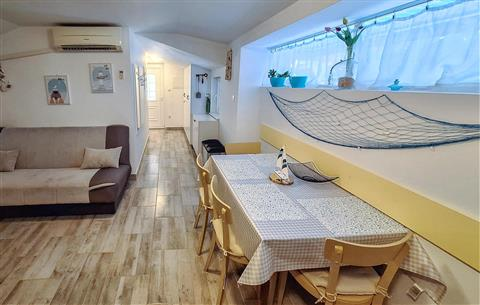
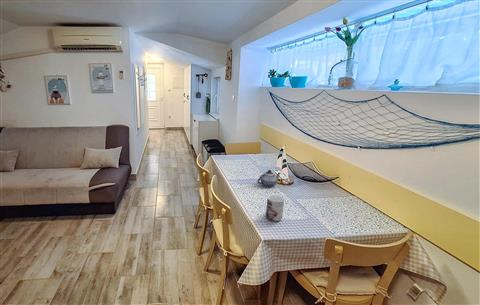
+ mug (273, 207)
+ teapot (269, 177)
